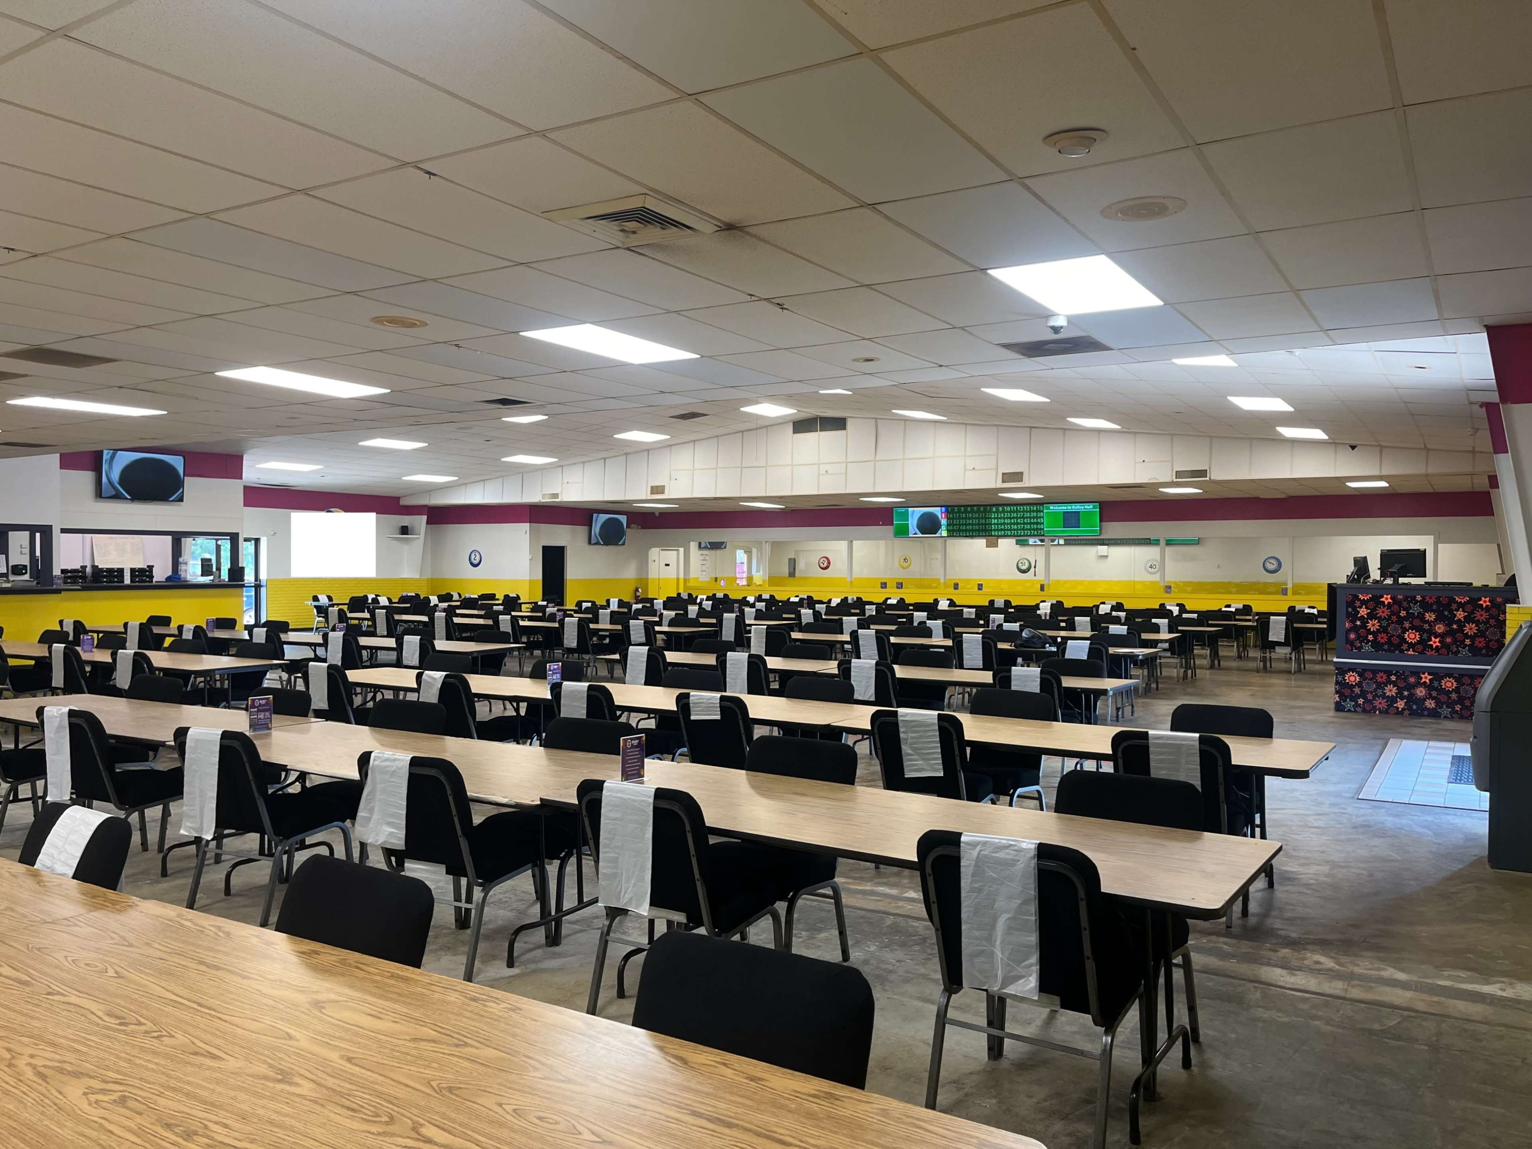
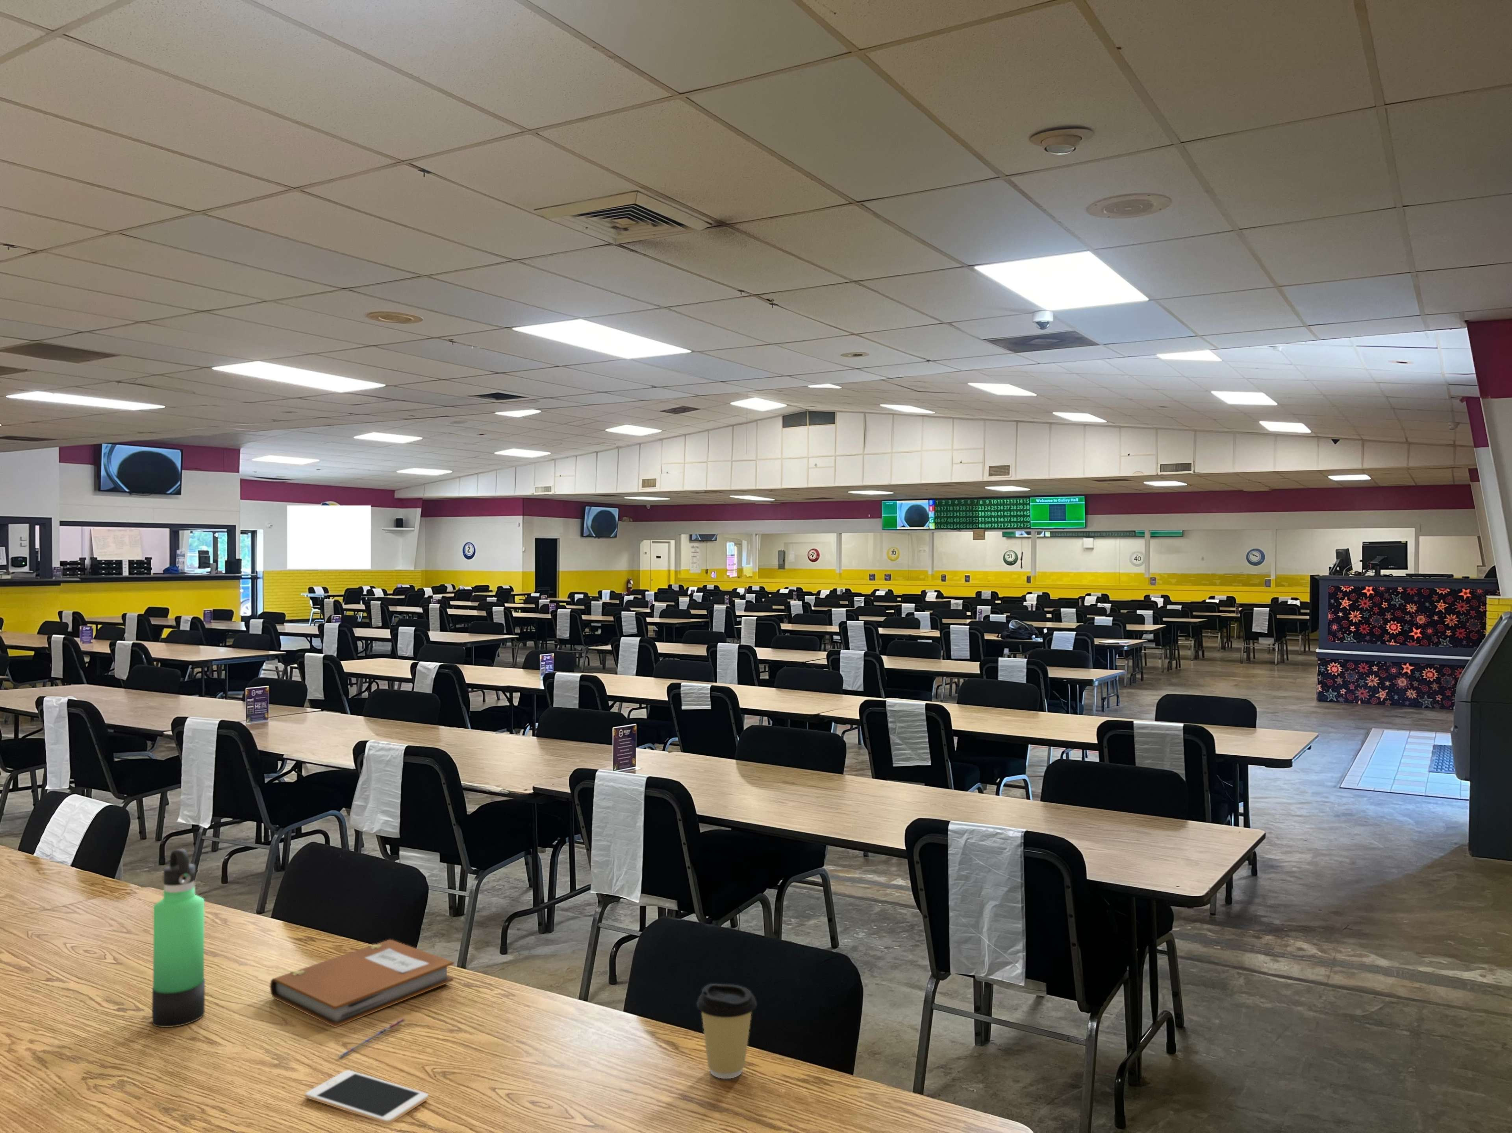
+ coffee cup (726, 1031)
+ cell phone (367, 1096)
+ pen (373, 1037)
+ thermos bottle (179, 933)
+ notebook (367, 977)
